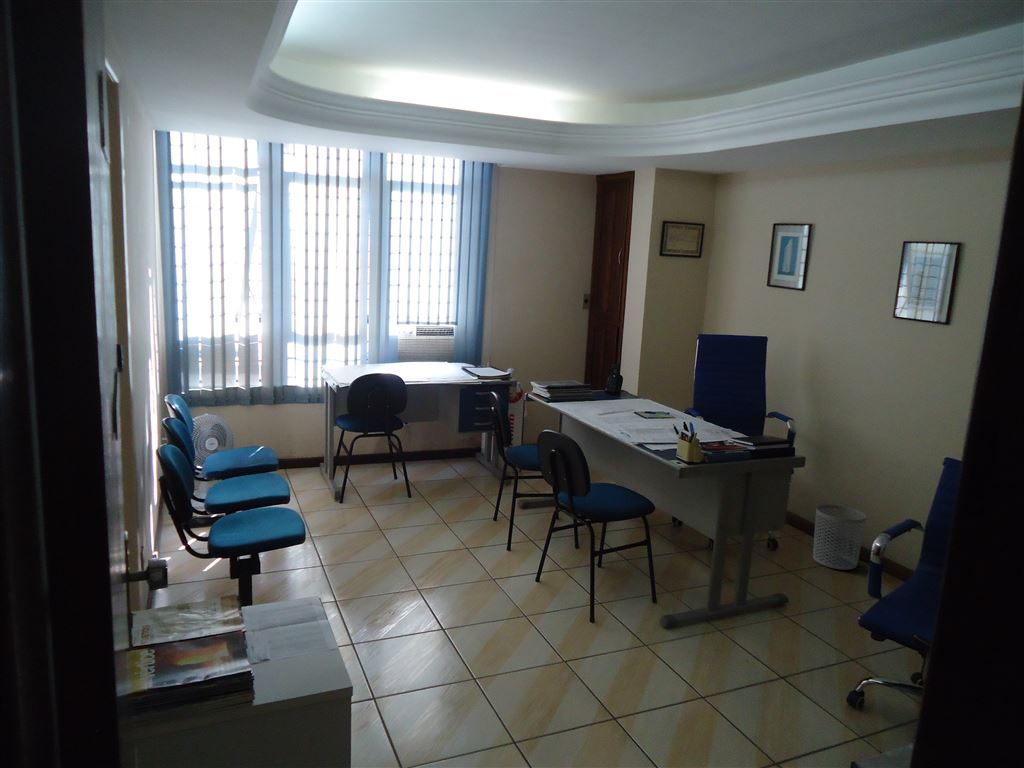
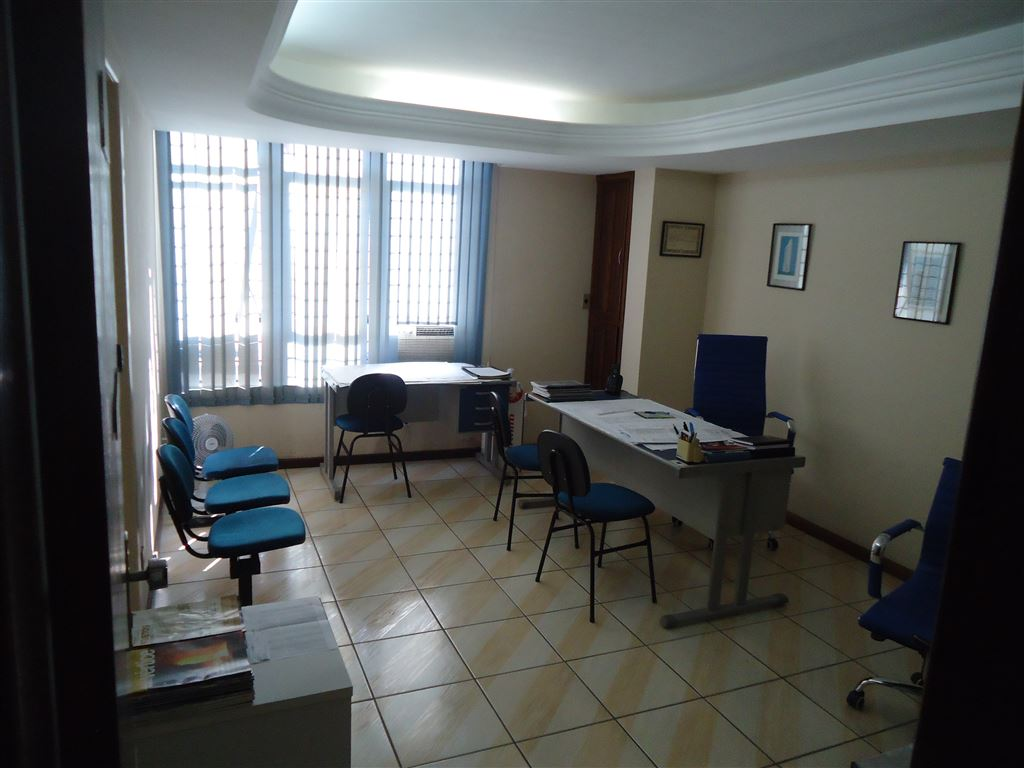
- waste bin (837, 536)
